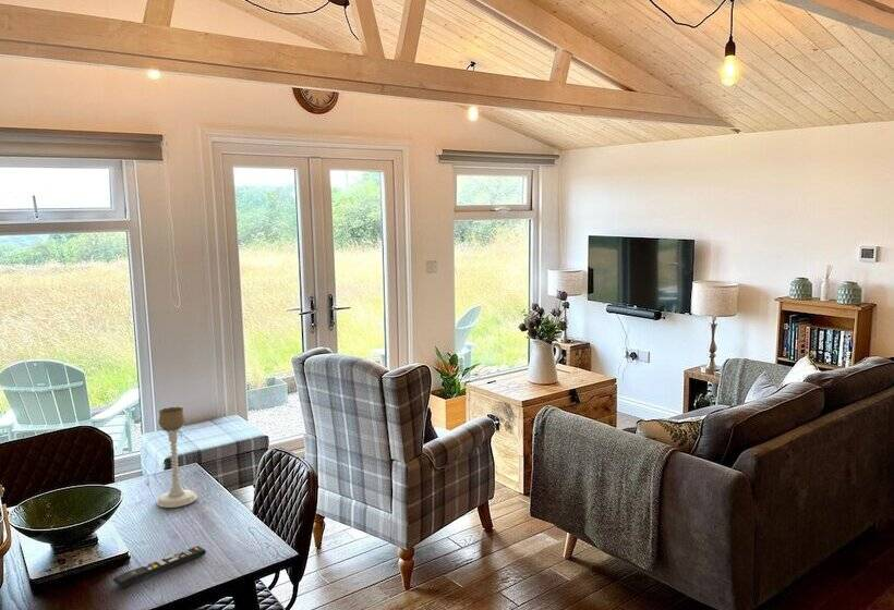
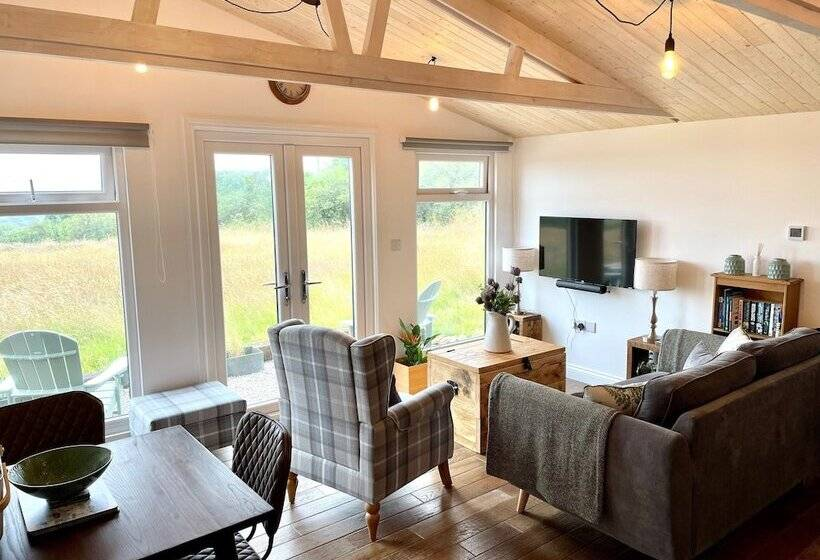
- remote control (161, 565)
- candle holder (173, 454)
